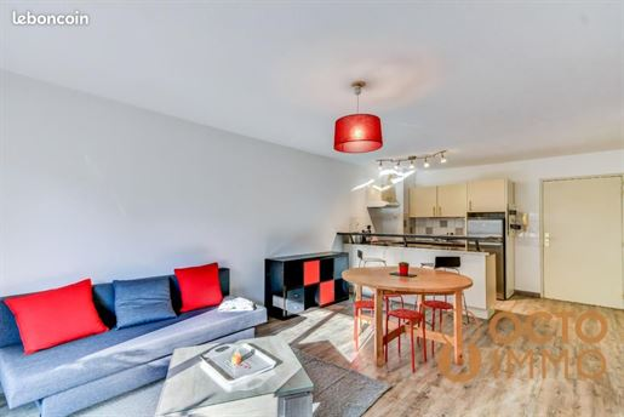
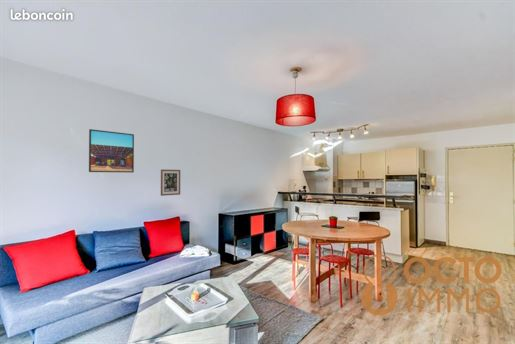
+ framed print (112, 152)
+ wall art (170, 182)
